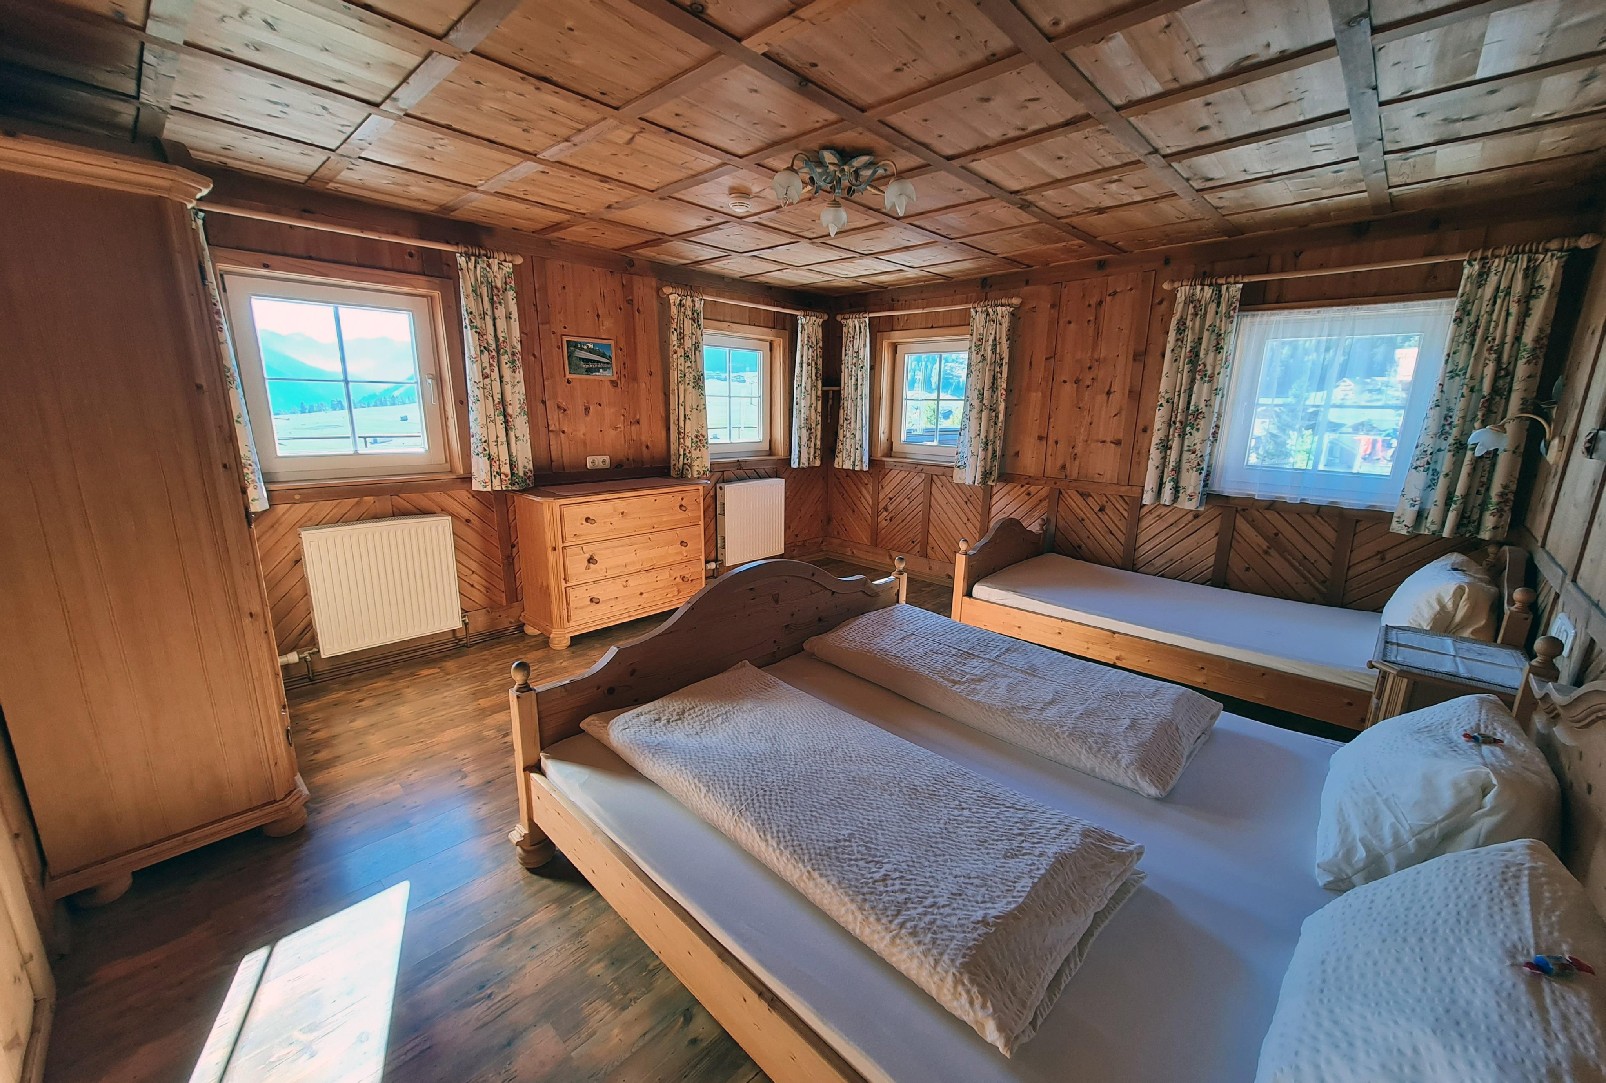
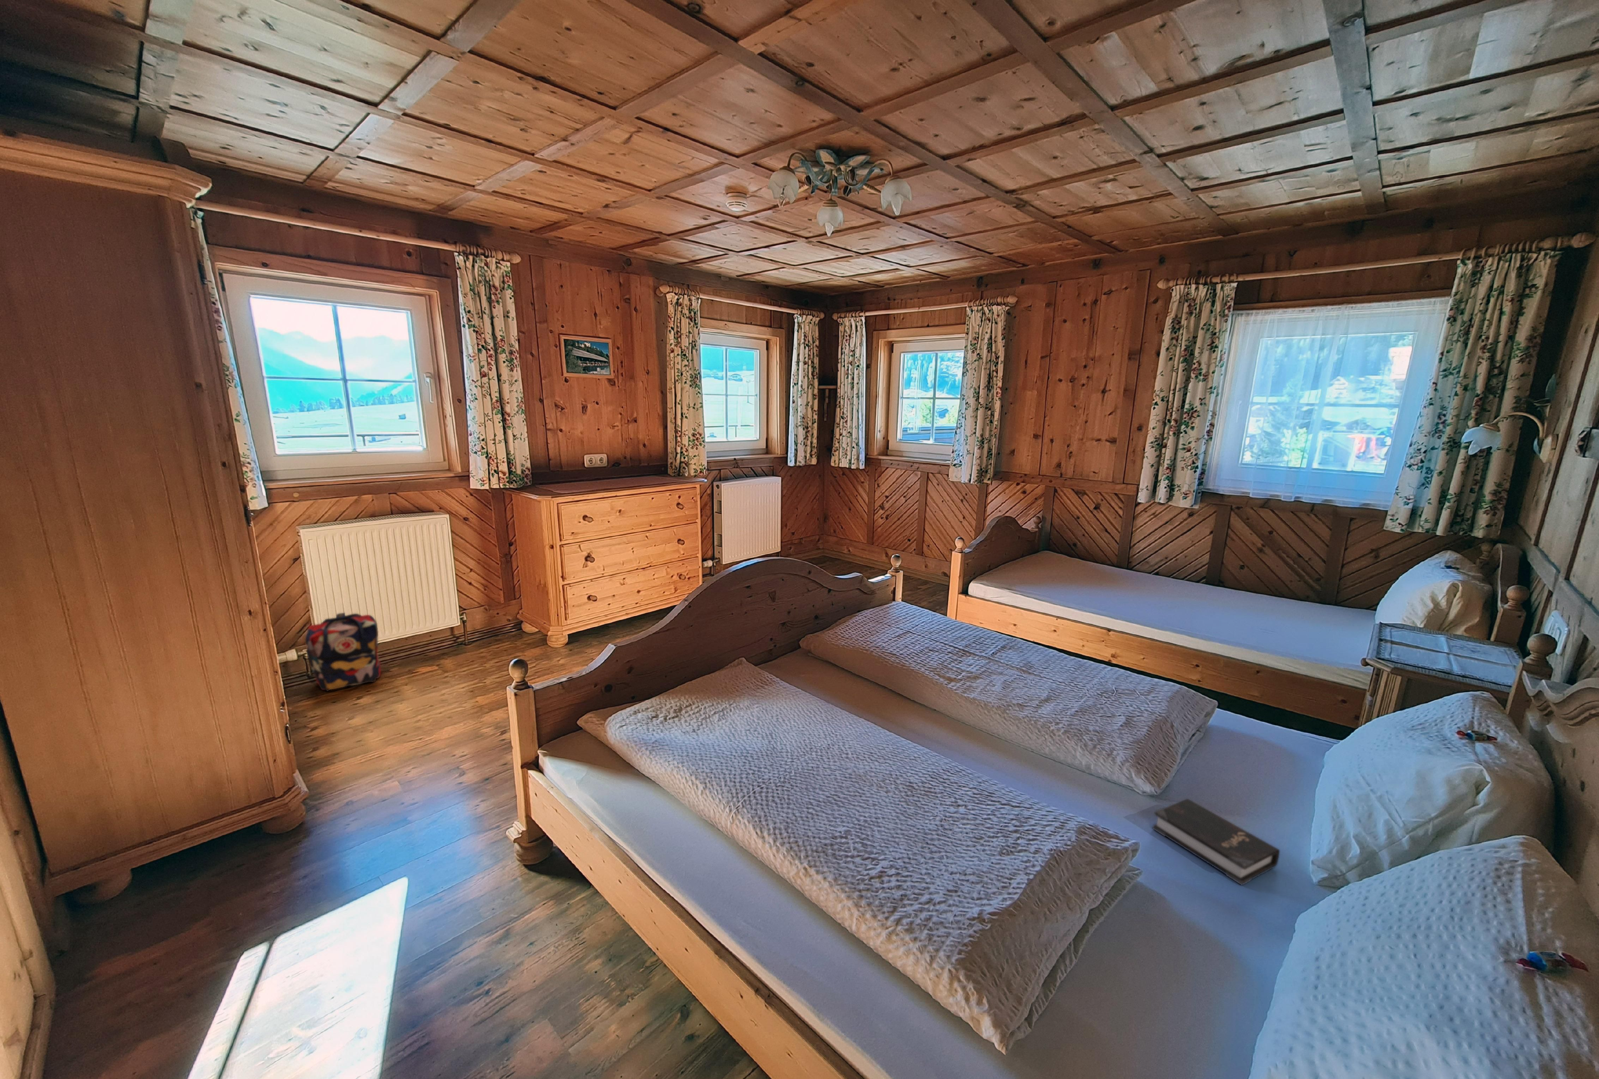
+ backpack (344, 648)
+ hardback book (1214, 837)
